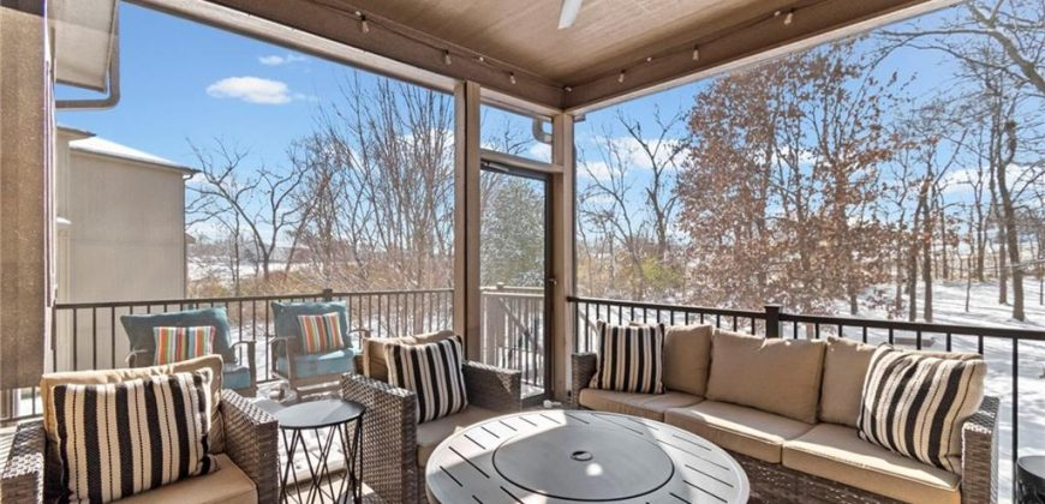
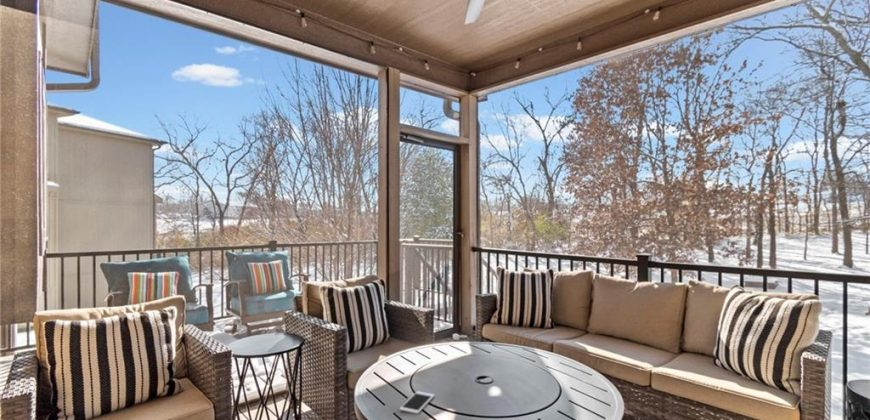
+ cell phone (417, 402)
